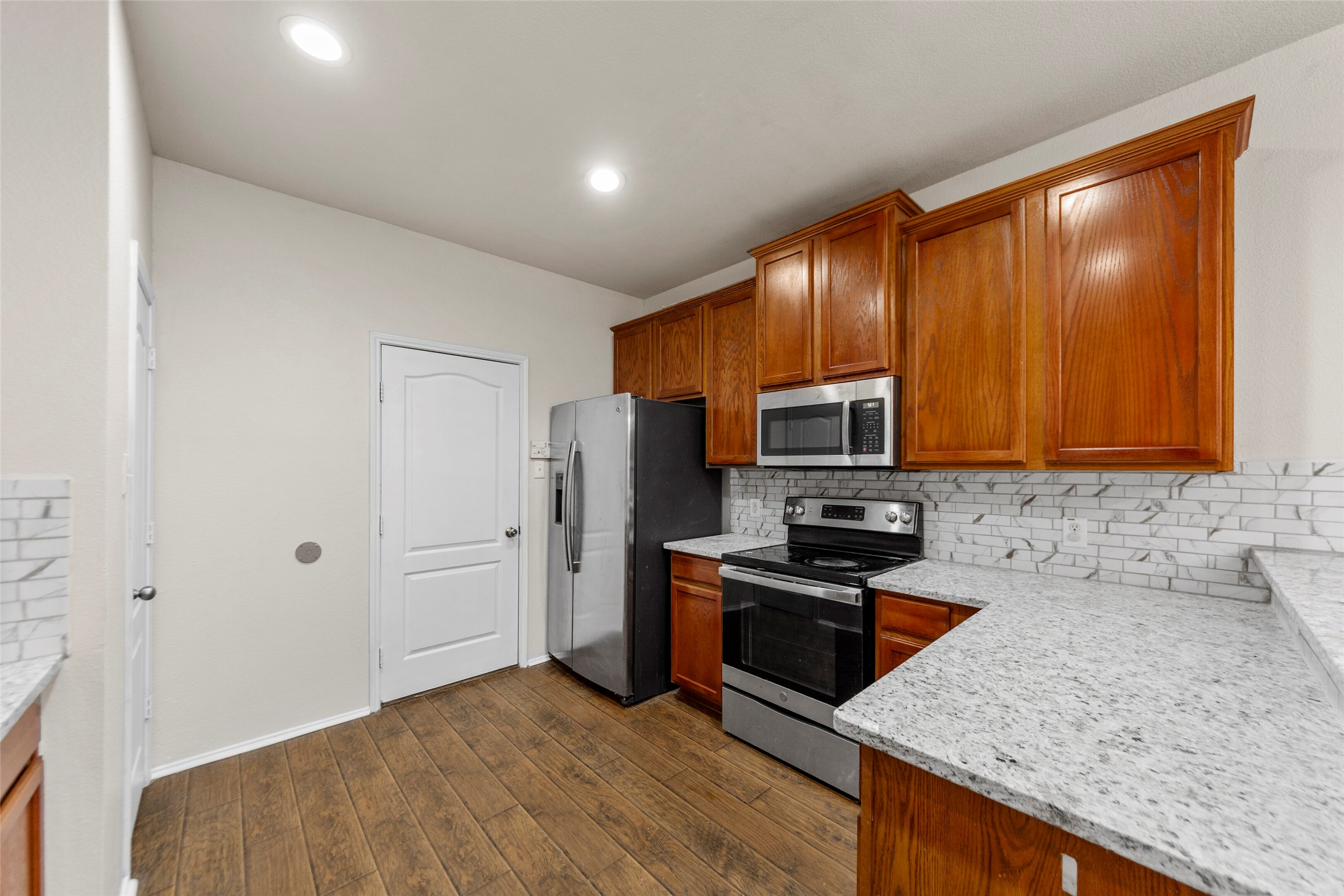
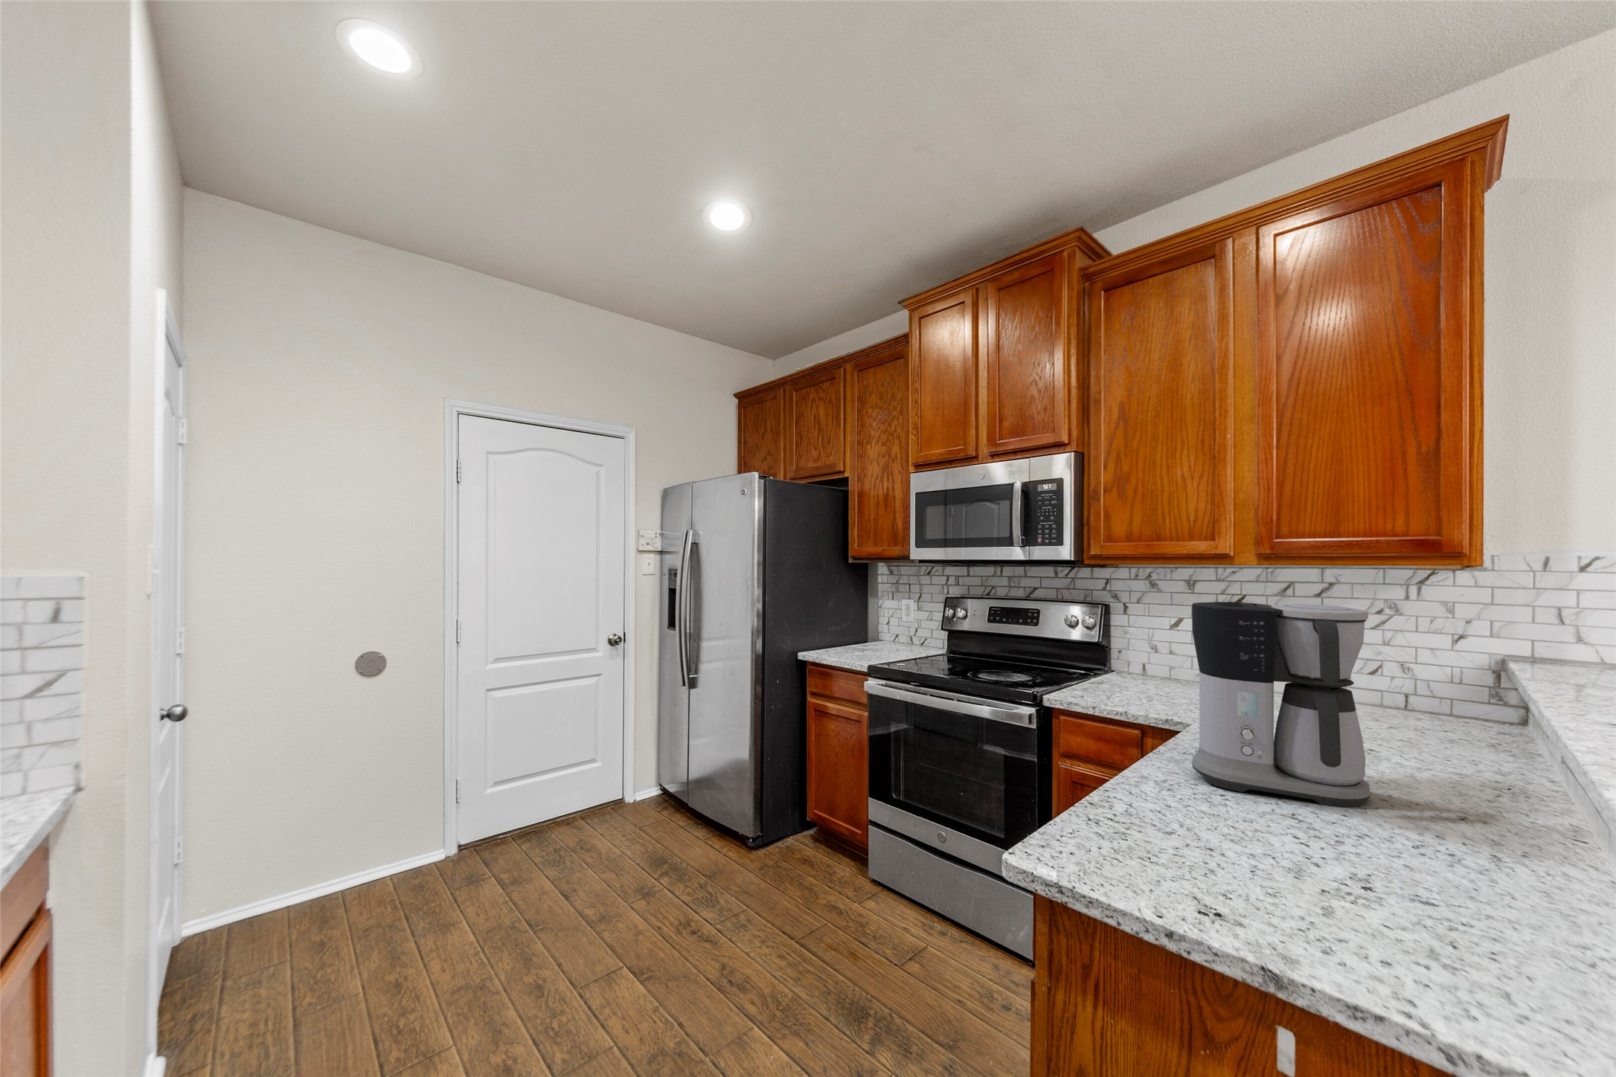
+ coffee maker (1273, 696)
